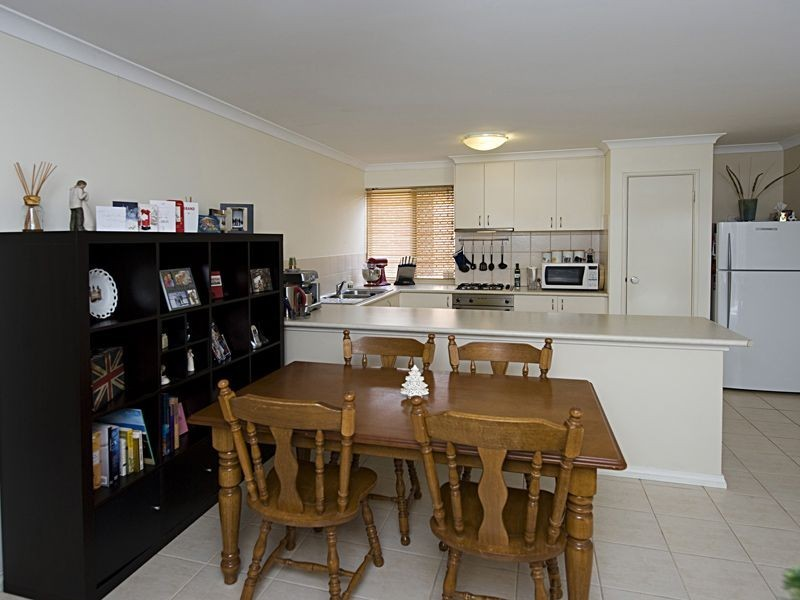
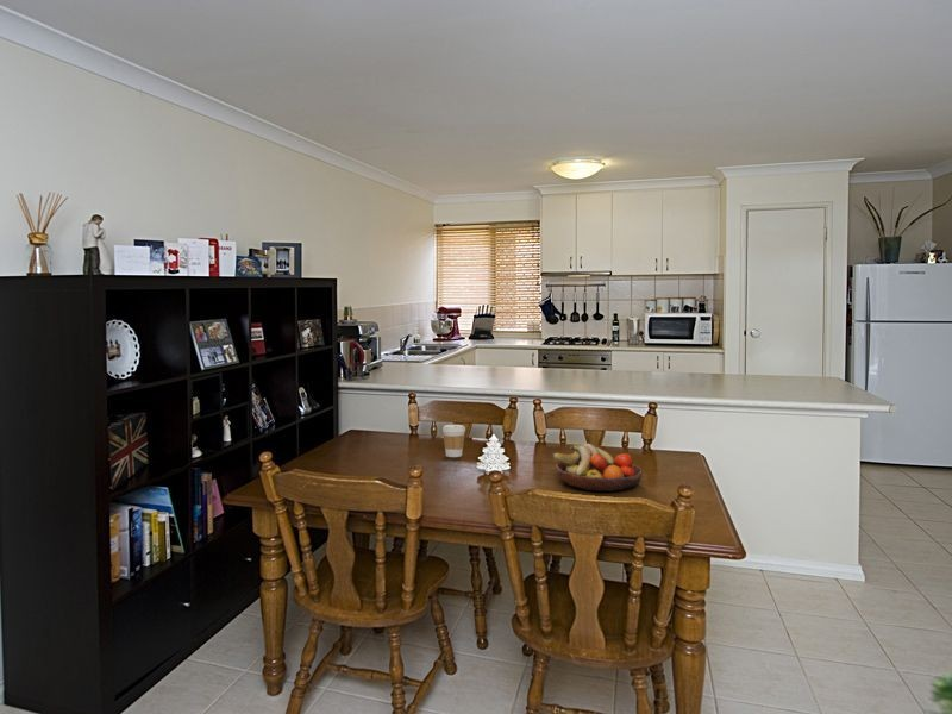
+ fruit bowl (597, 464)
+ coffee cup (453, 439)
